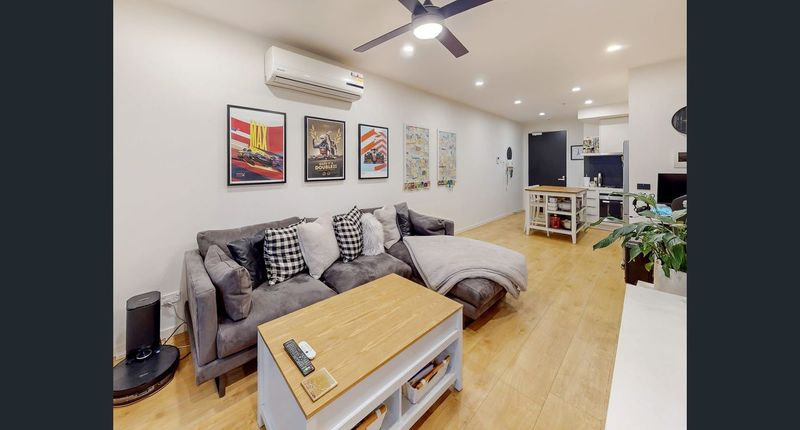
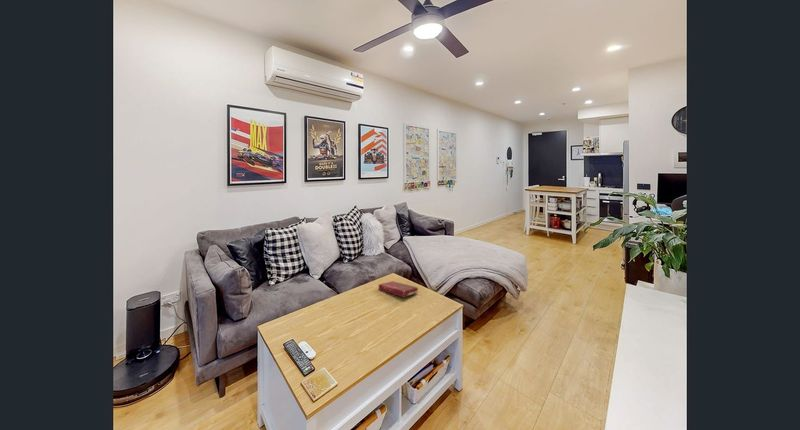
+ book (397, 288)
